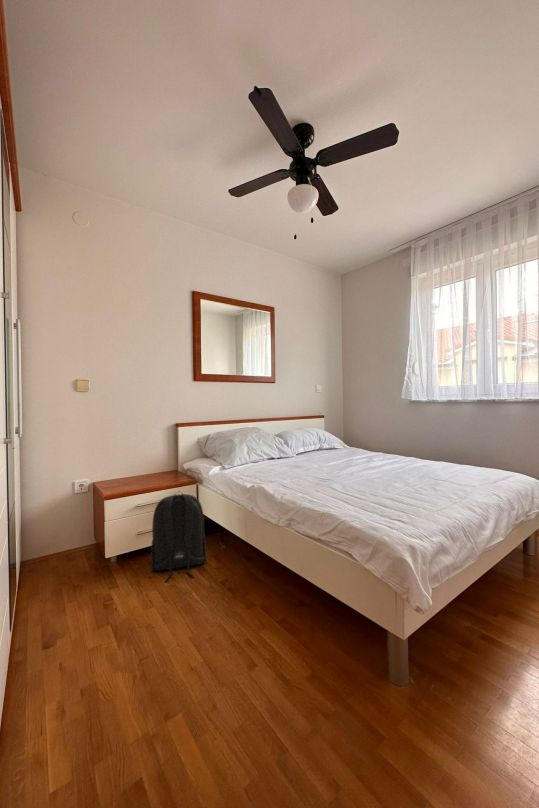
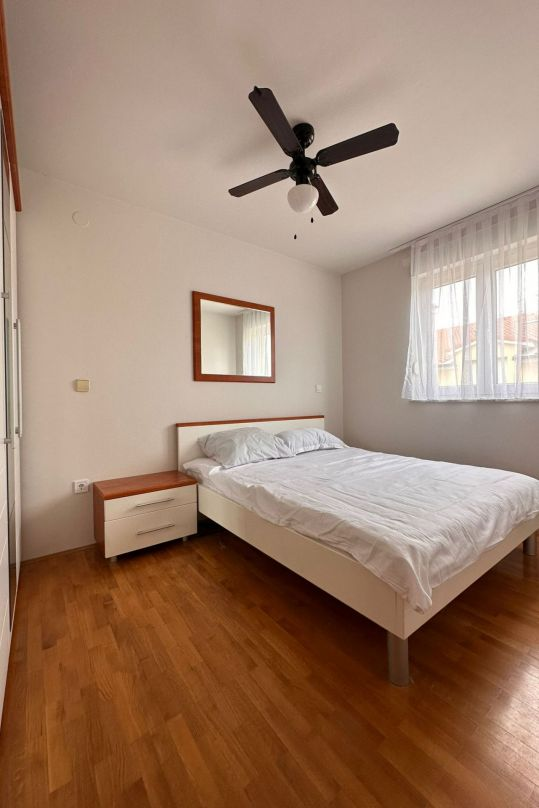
- backpack (178, 528)
